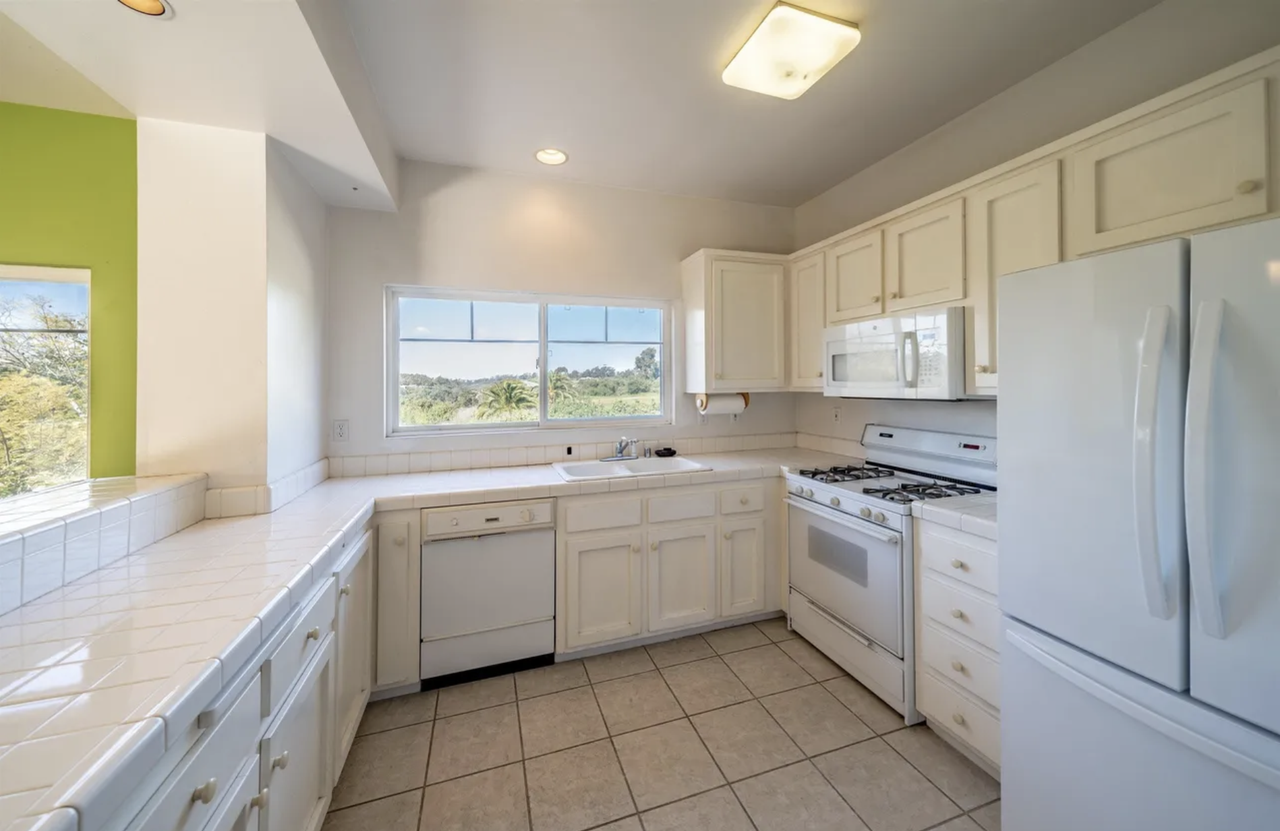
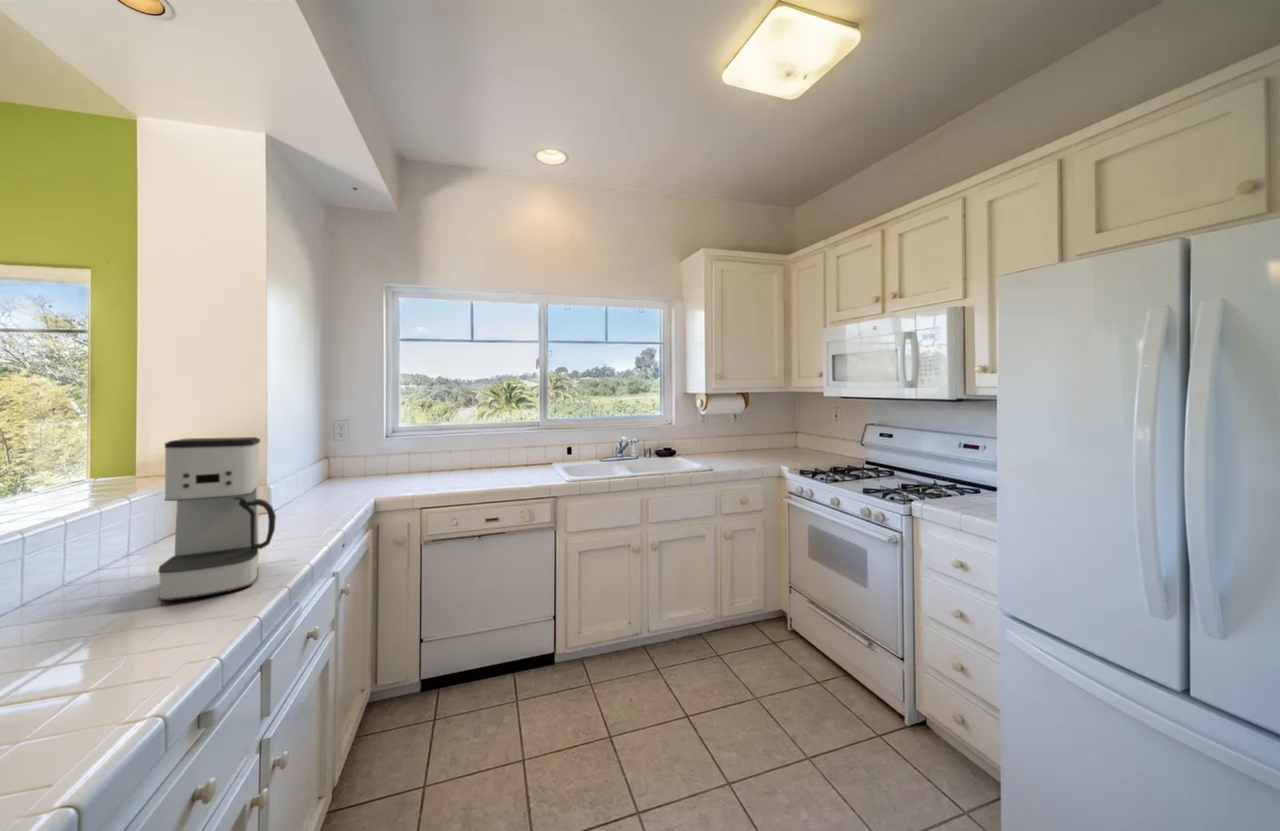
+ coffee maker (222, 510)
